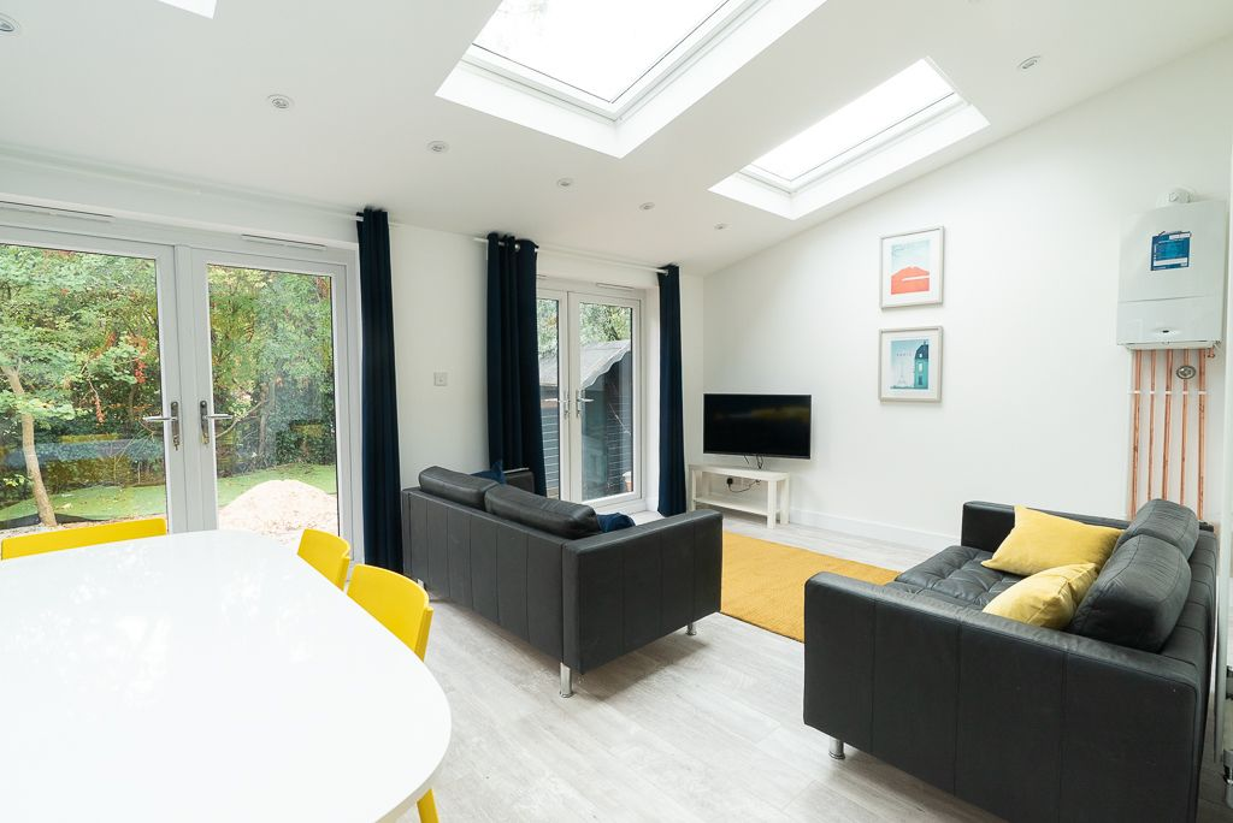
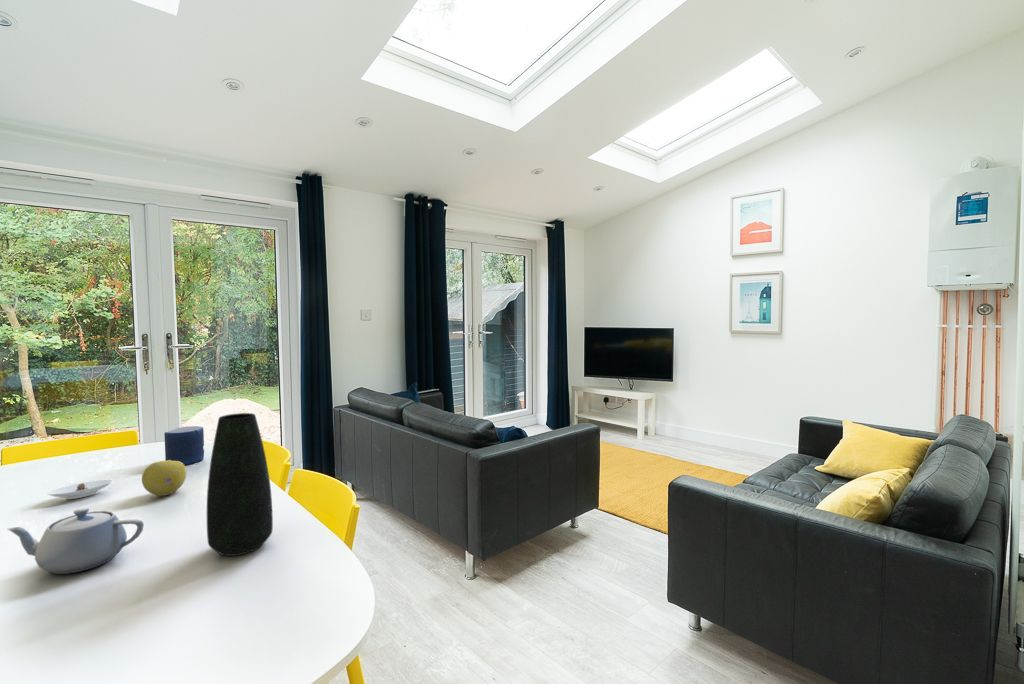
+ teapot (78, 537)
+ saucer (81, 490)
+ candle (184, 445)
+ vase (239, 481)
+ fruit (164, 476)
